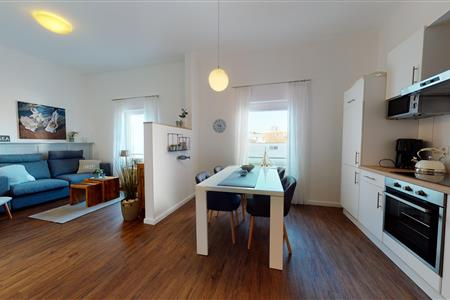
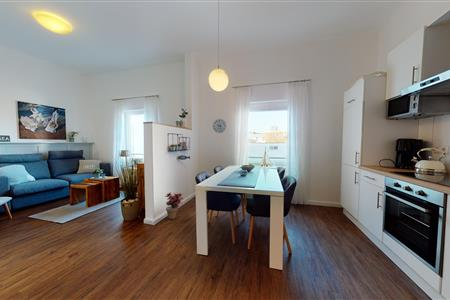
+ potted plant (173, 205)
